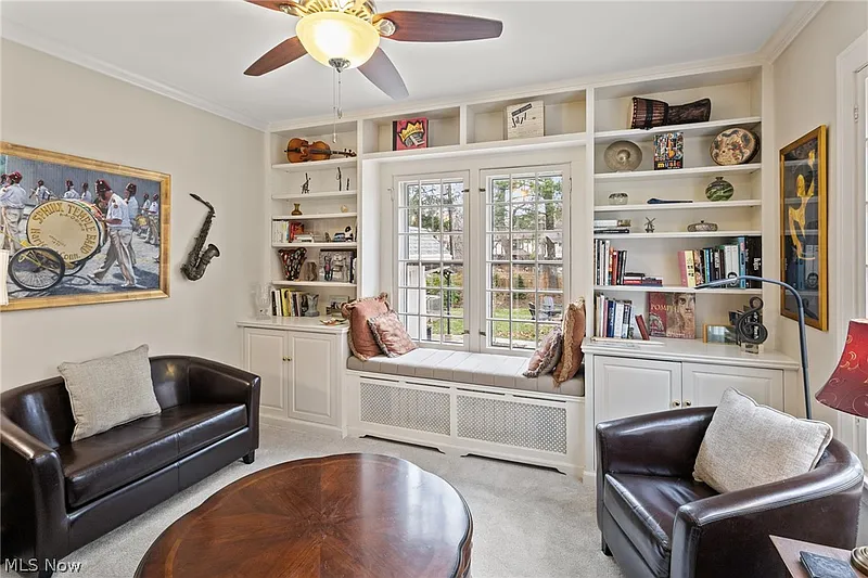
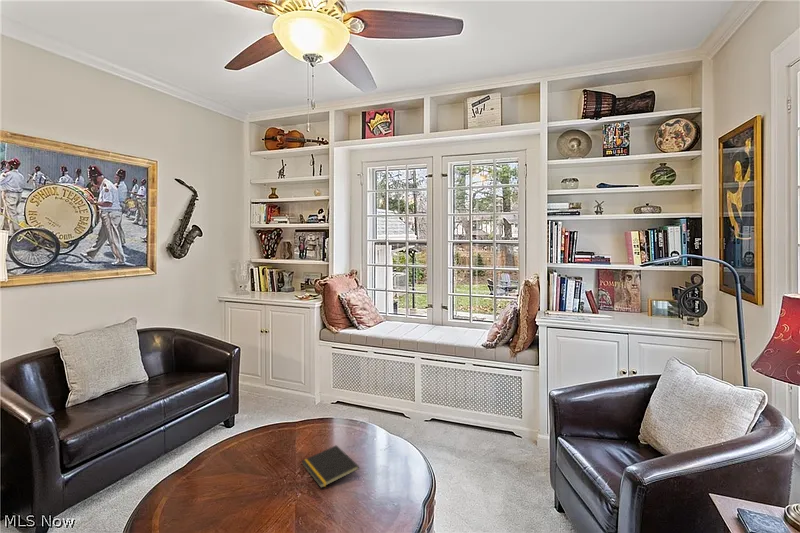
+ notepad (329, 464)
